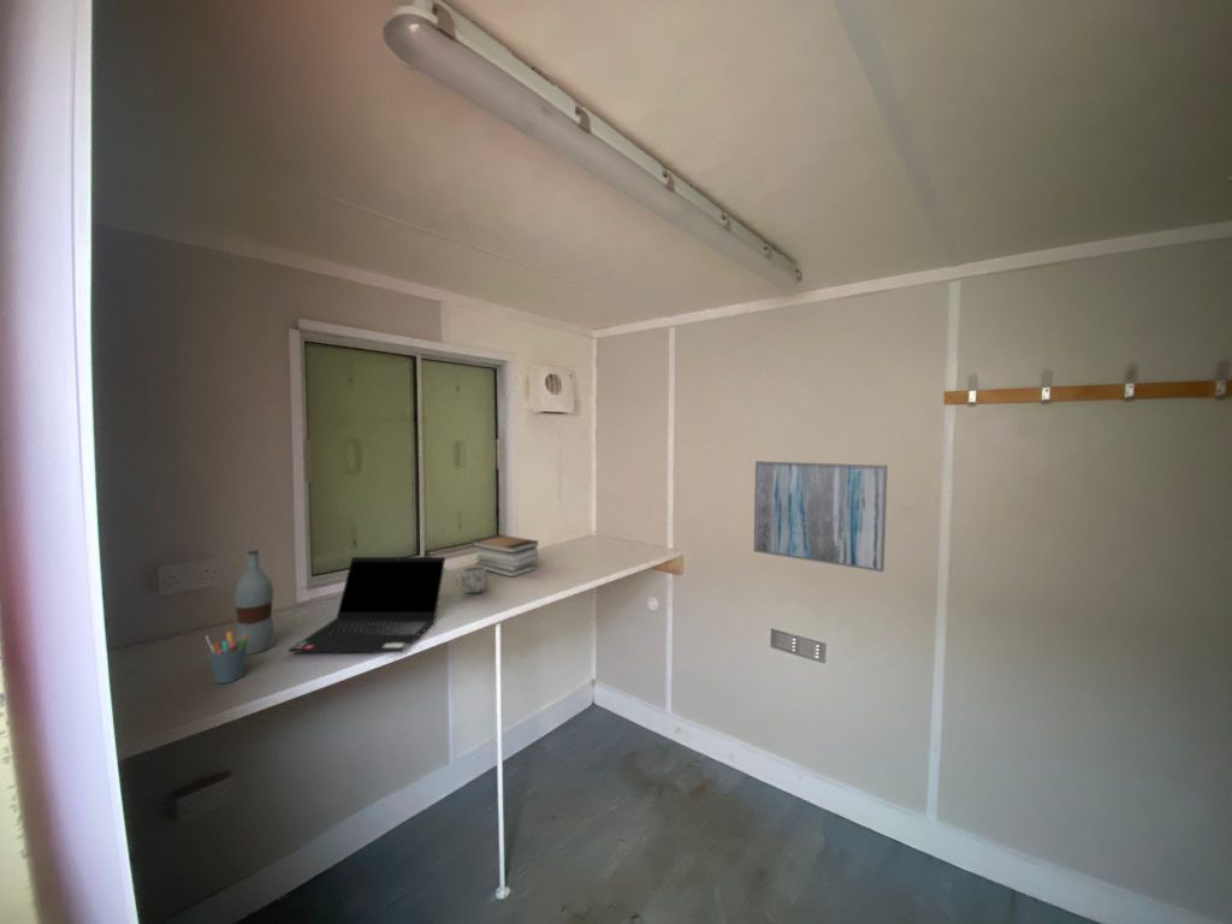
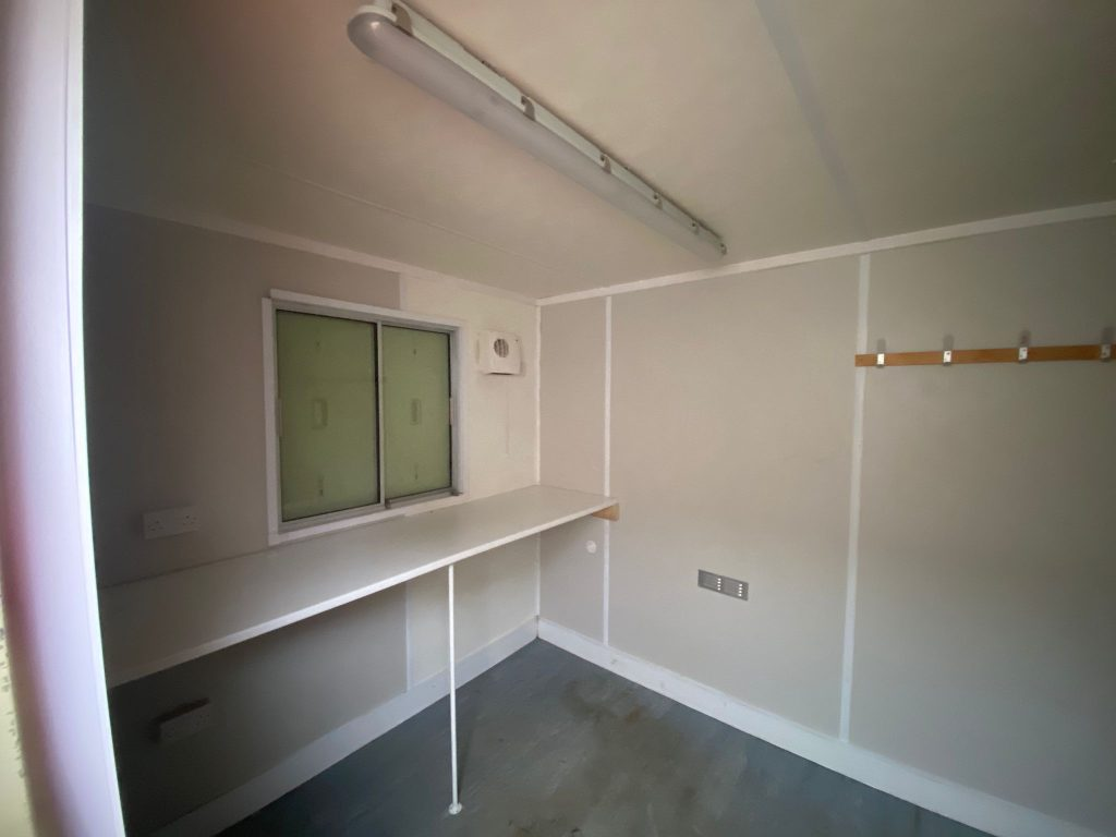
- pen holder (227, 654)
- wall art (815, 511)
- bottle (254, 599)
- laptop computer (375, 600)
- book stack (505, 555)
- mug (470, 580)
